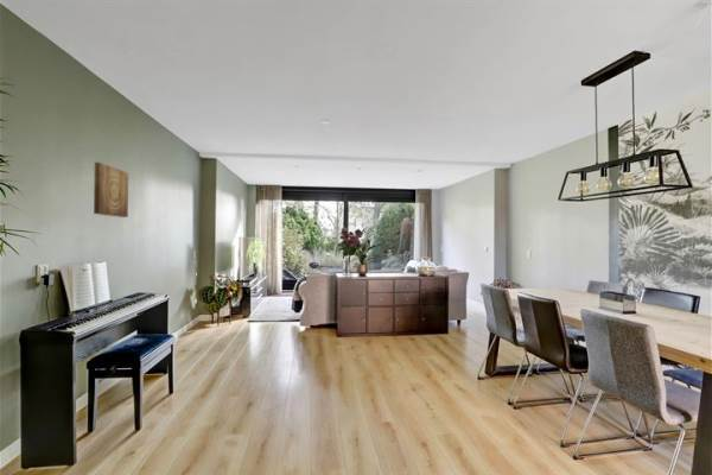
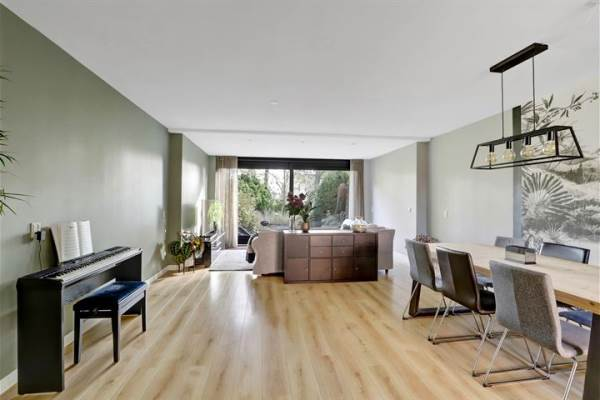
- wall art (112, 191)
